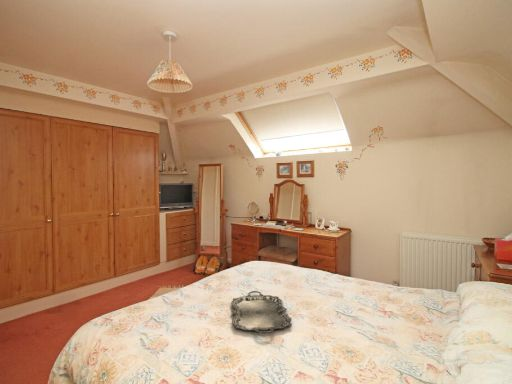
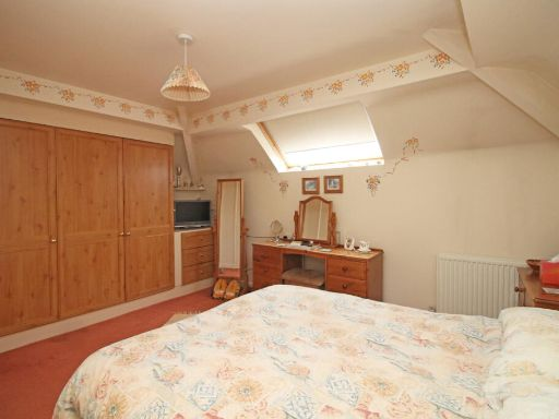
- serving tray (259, 310)
